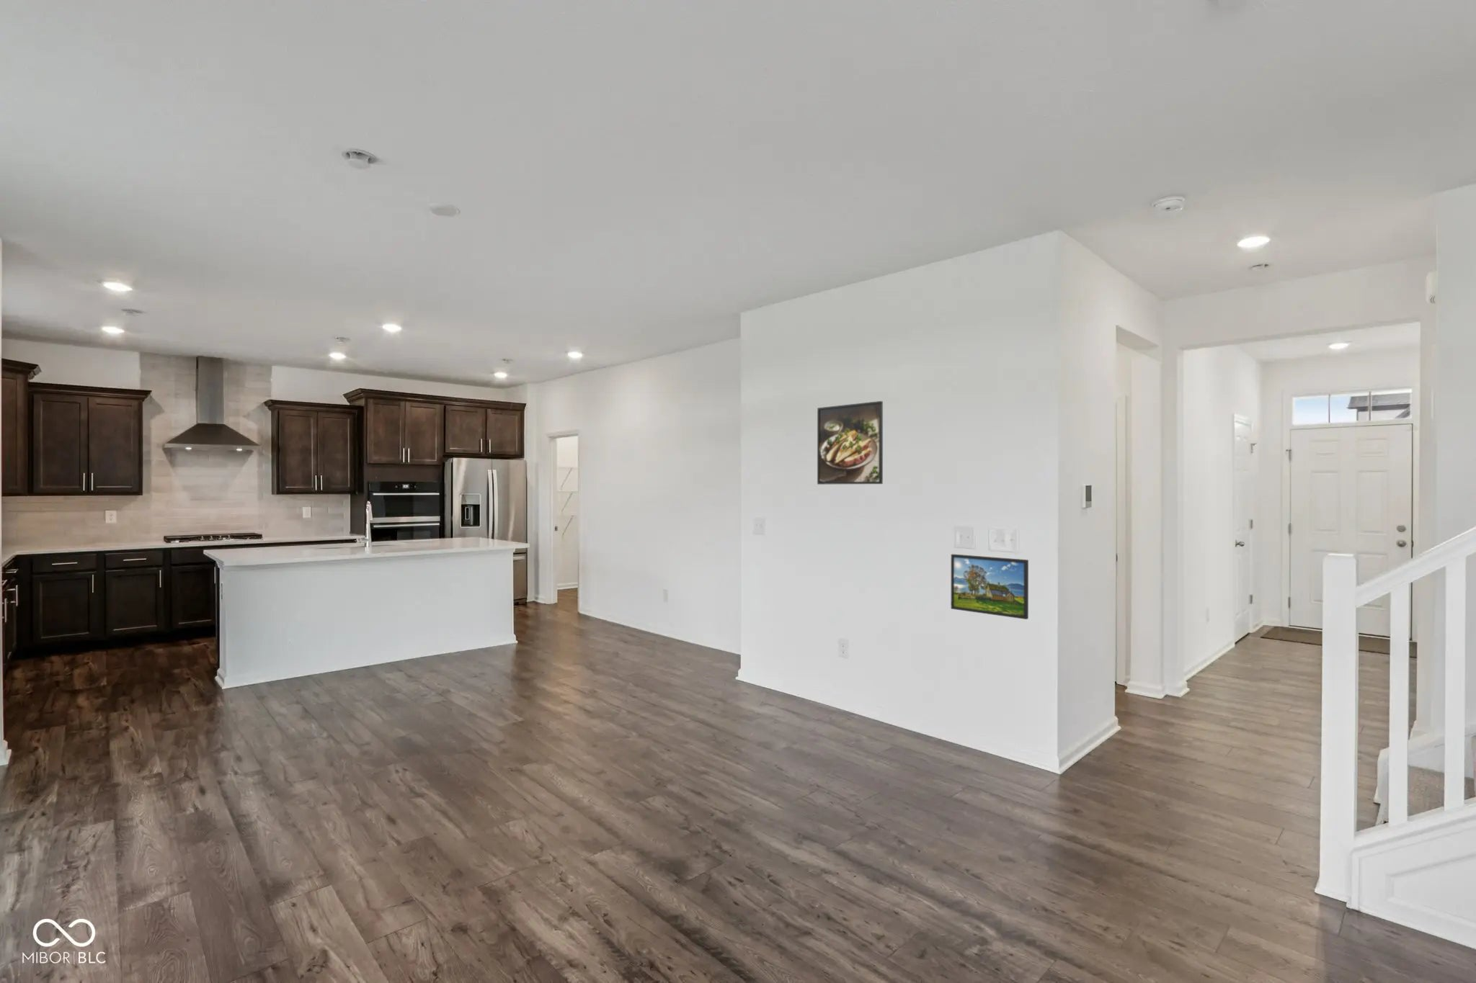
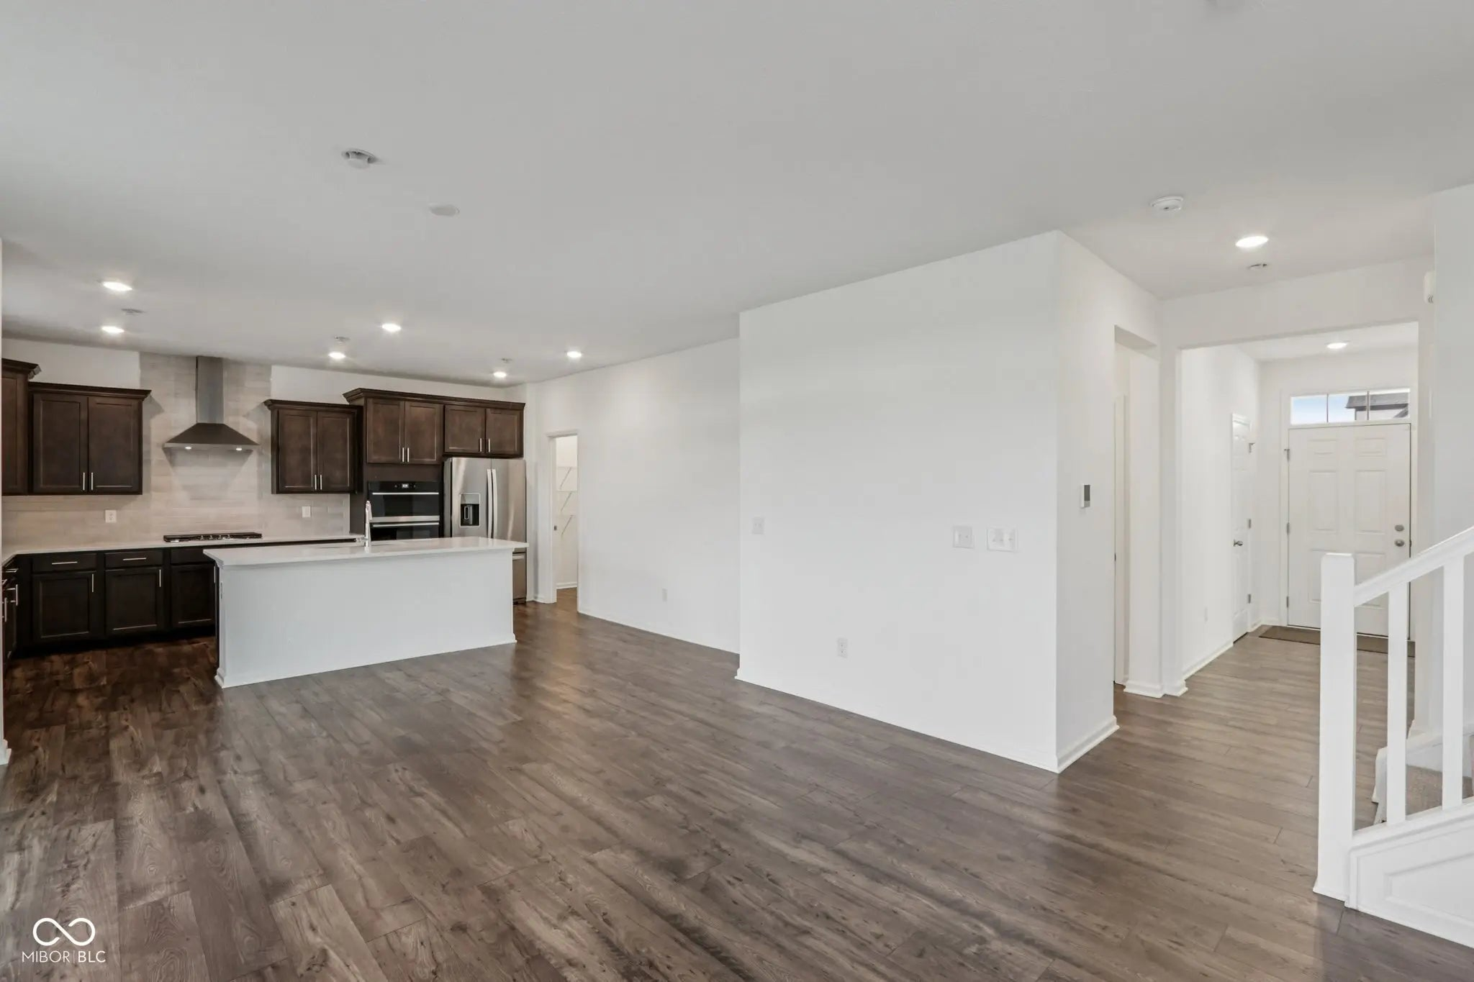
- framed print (848, 444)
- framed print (988, 585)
